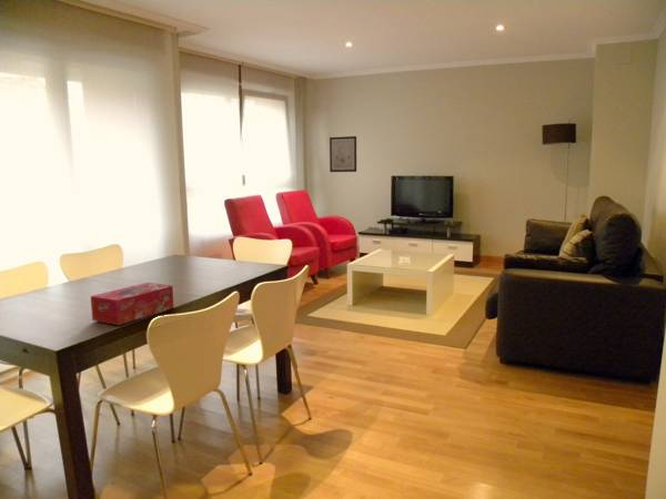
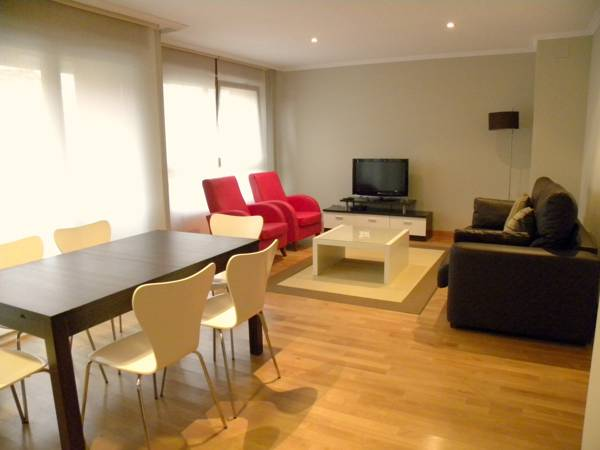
- tissue box (133, 302)
- wall art (343, 154)
